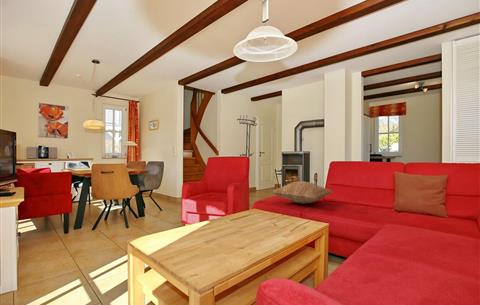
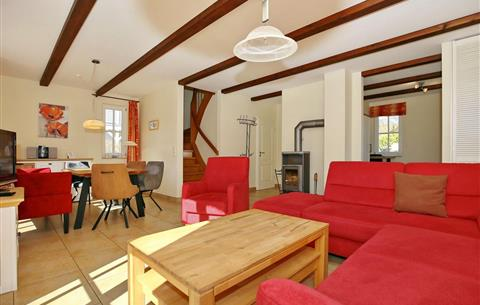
- cushion (302, 192)
